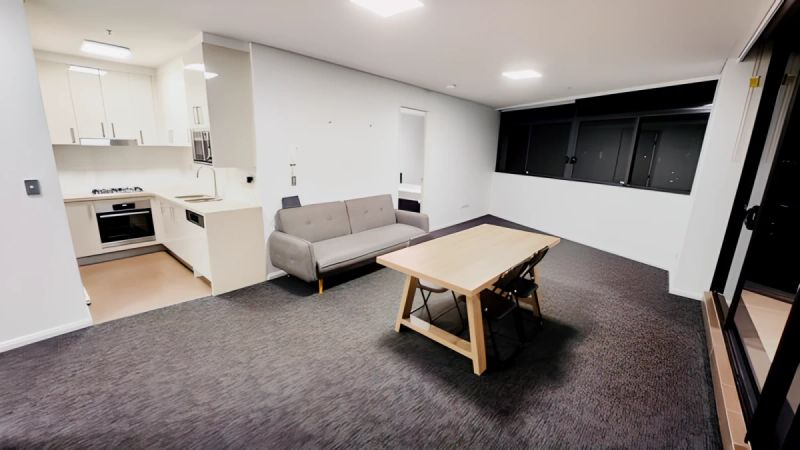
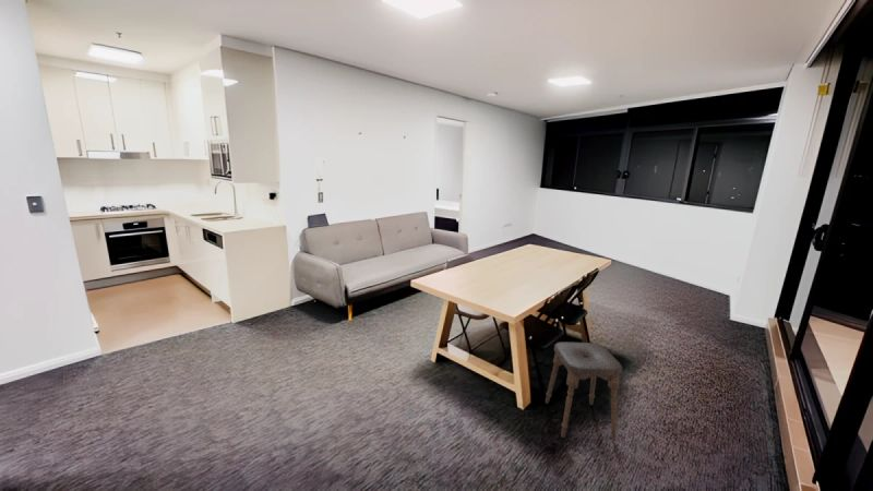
+ stool (577, 385)
